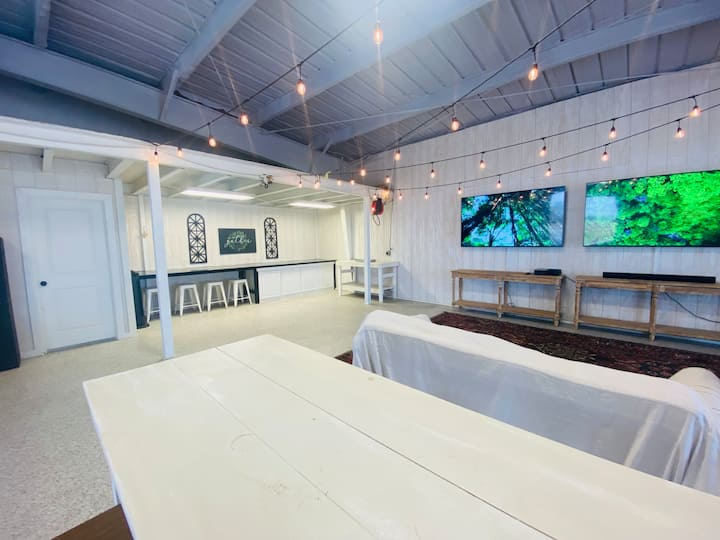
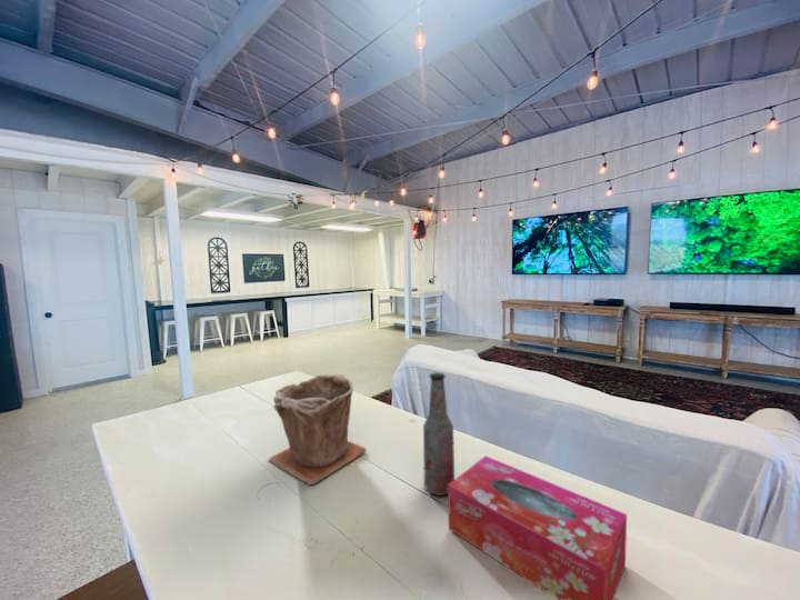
+ plant pot (316, 420)
+ tissue box (530, 522)
+ bottle (438, 431)
